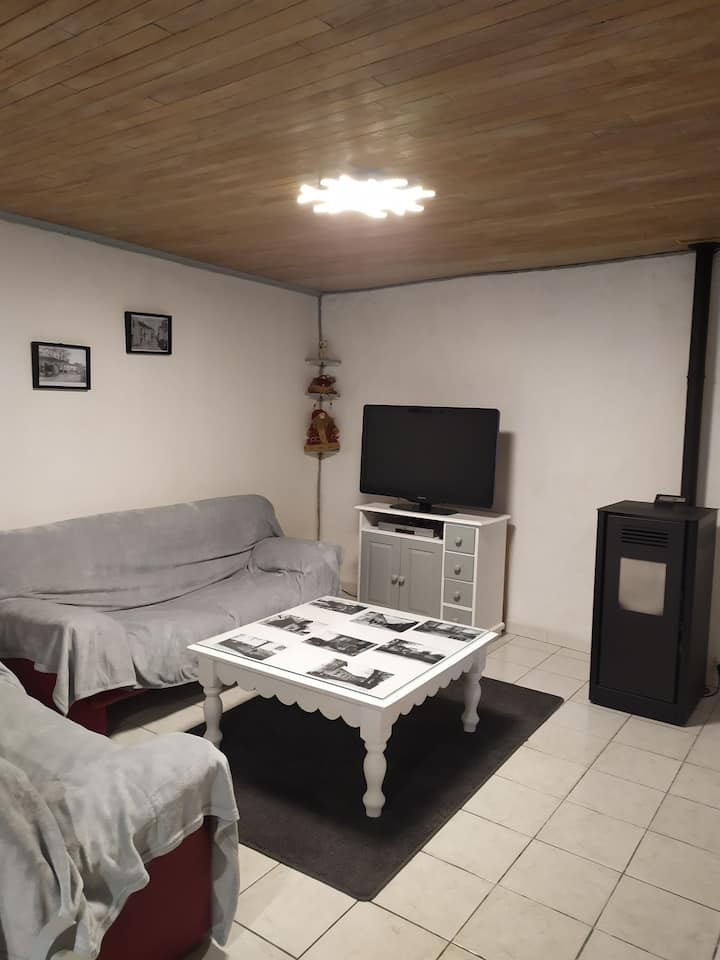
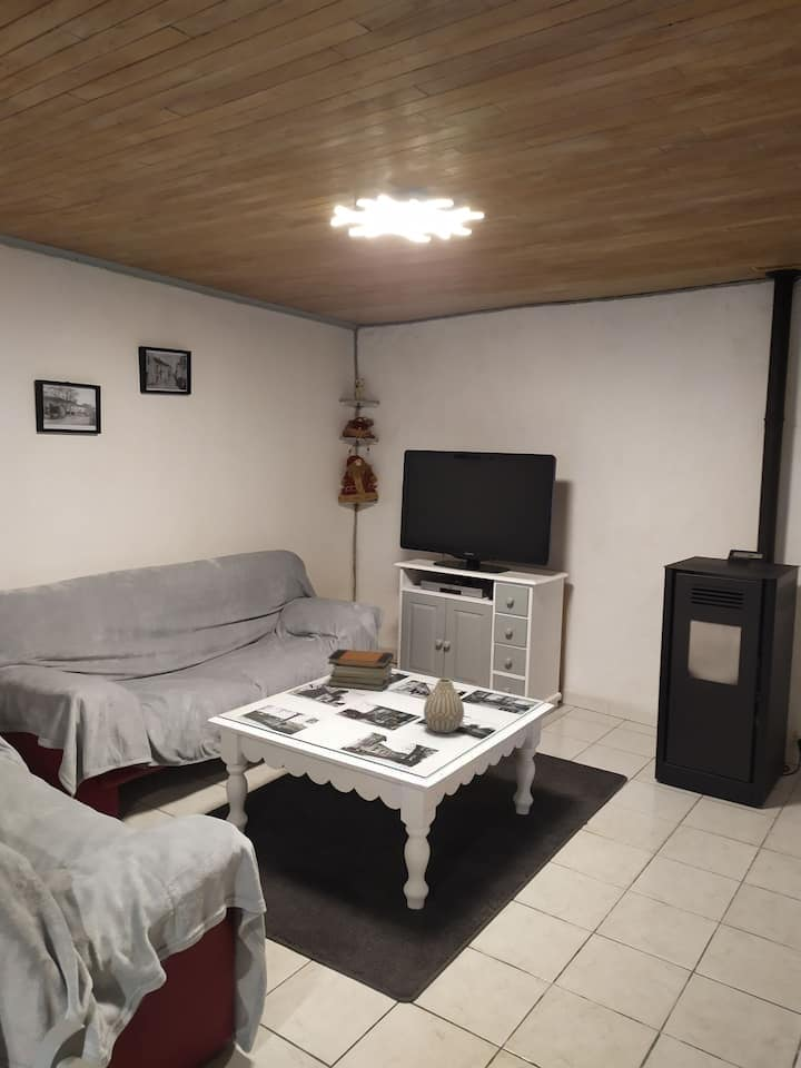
+ vase (444, 704)
+ book stack (360, 669)
